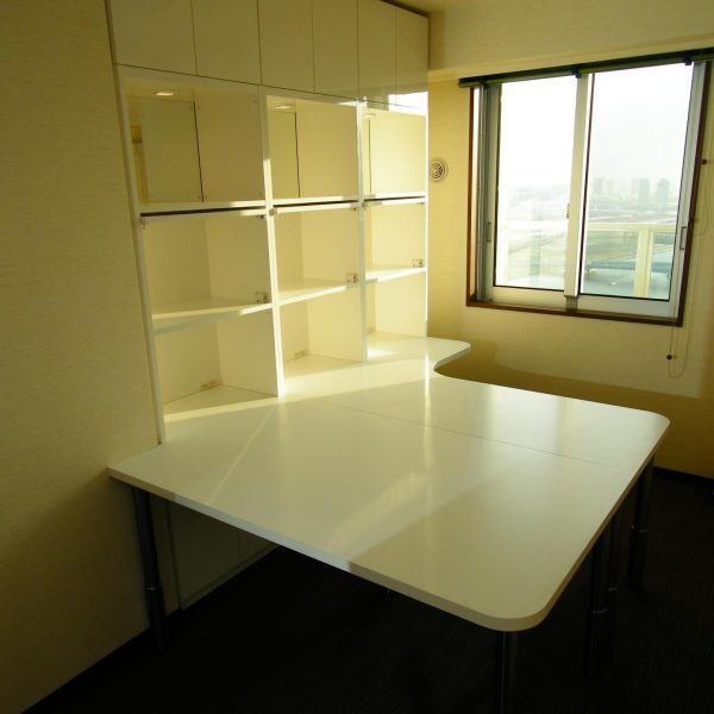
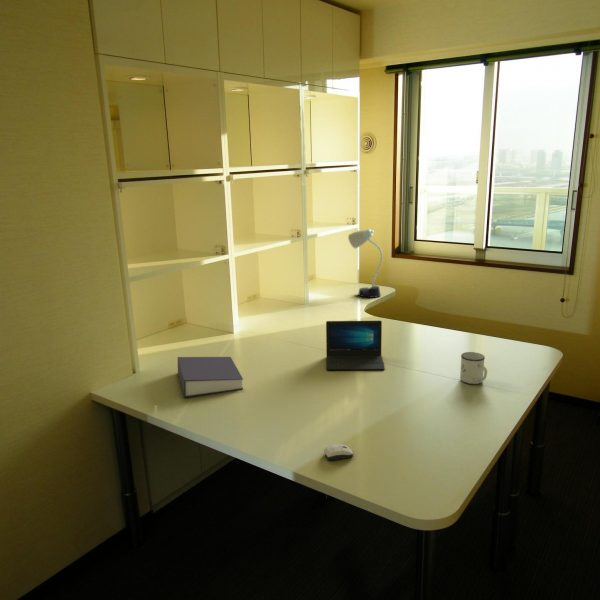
+ laptop (354, 344)
+ desk lamp (377, 269)
+ book (208, 372)
+ mug (475, 369)
+ computer mouse (338, 450)
